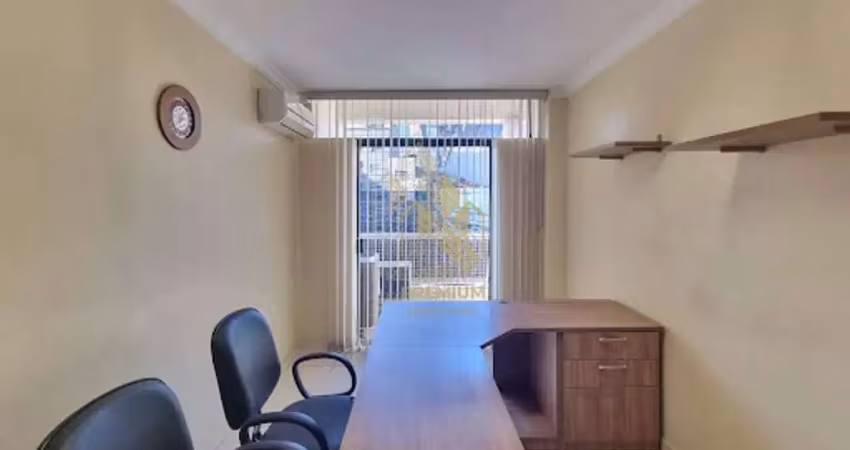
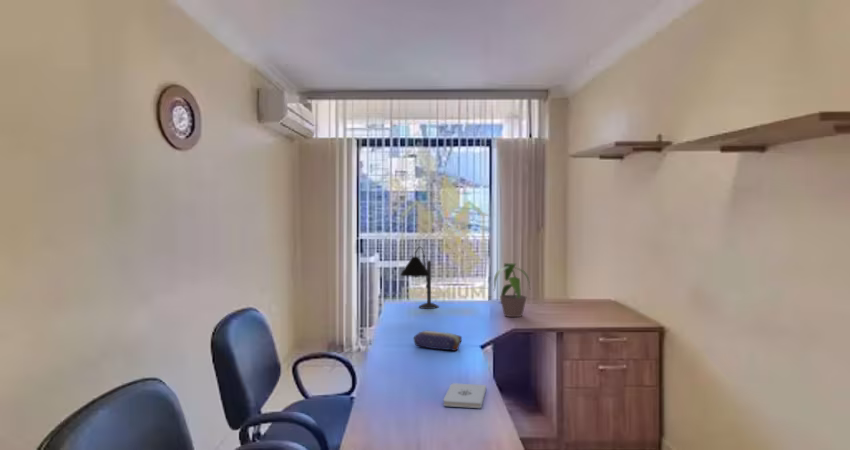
+ pencil case (437, 340)
+ desk lamp (421, 275)
+ potted plant (513, 288)
+ notepad (465, 395)
